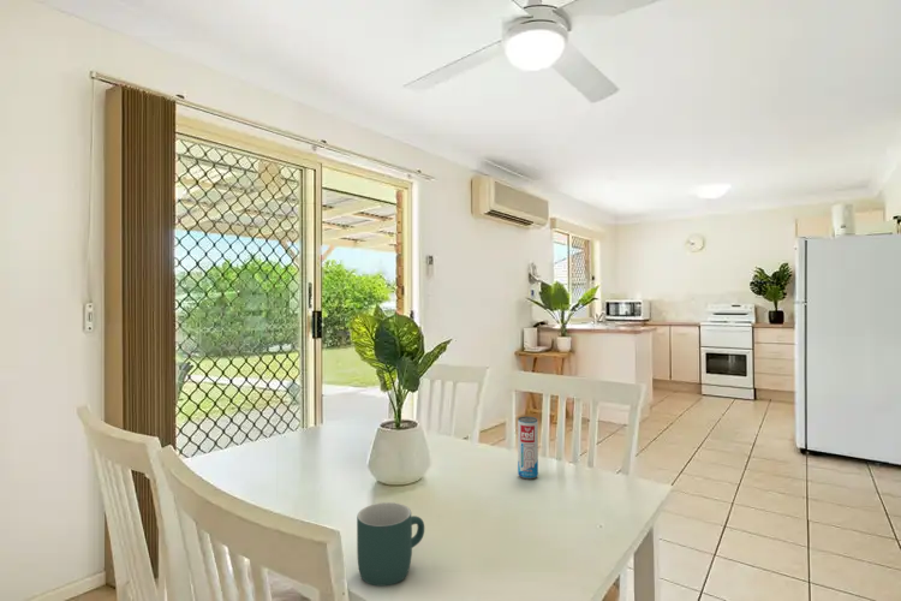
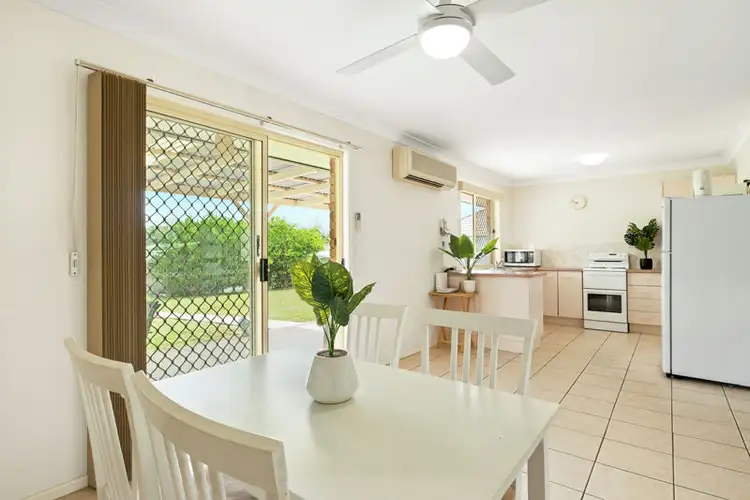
- beverage can (527, 447)
- mug (389, 538)
